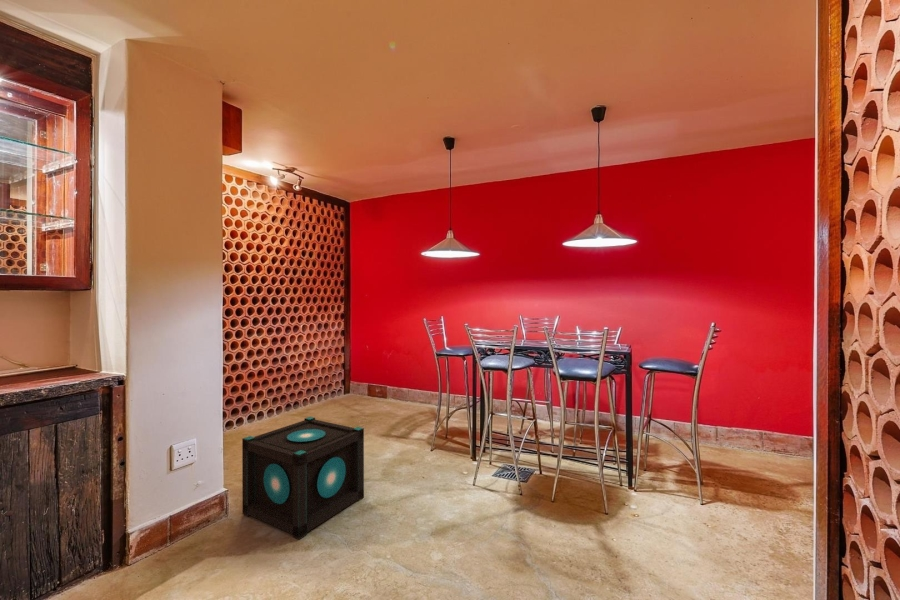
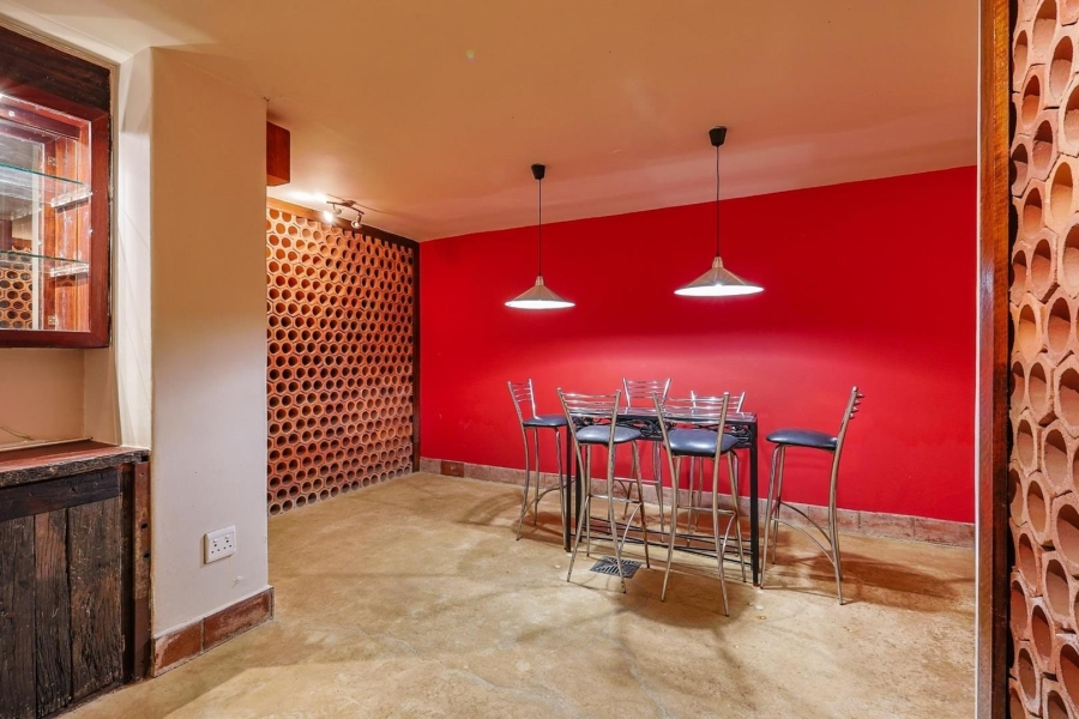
- speaker (305, 469)
